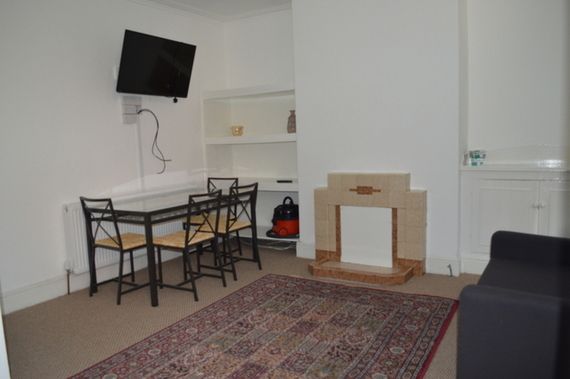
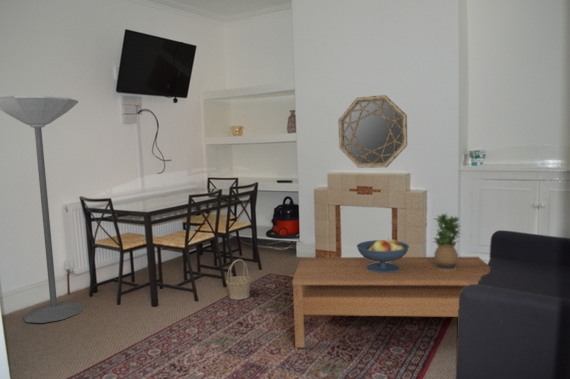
+ coffee table (392, 299)
+ home mirror (371, 132)
+ potted plant (449, 240)
+ fruit bowl (382, 252)
+ basket (238, 277)
+ floor lamp (45, 208)
